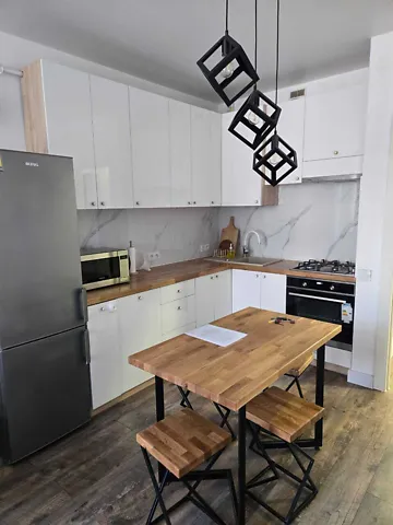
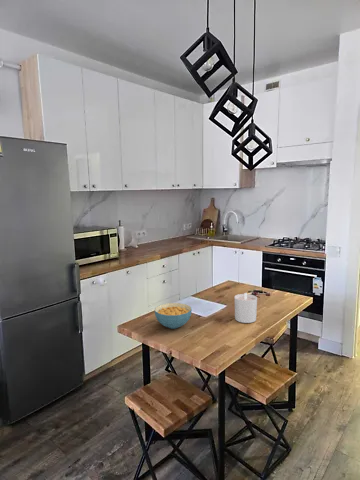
+ cereal bowl (173, 317)
+ candle (245, 306)
